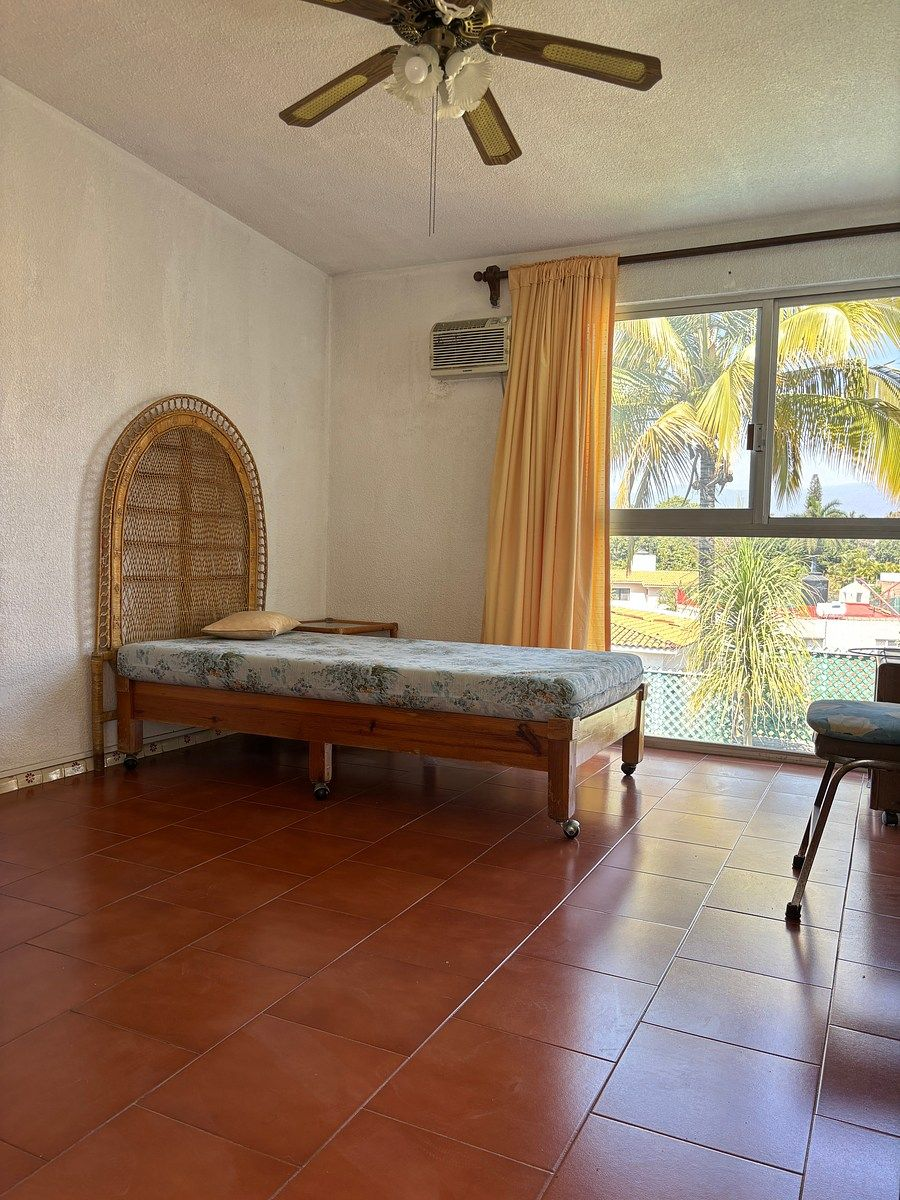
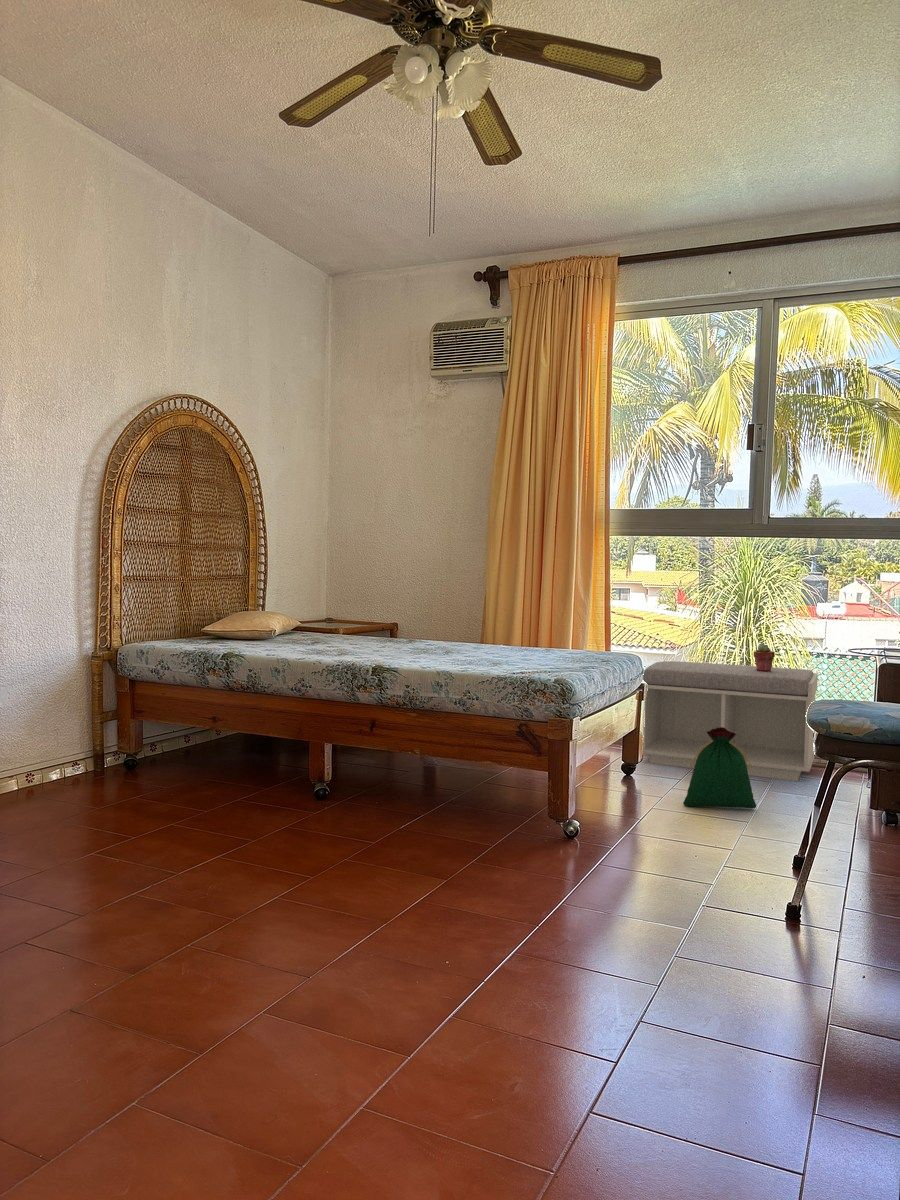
+ bench (727, 716)
+ potted succulent (764, 656)
+ bag (720, 768)
